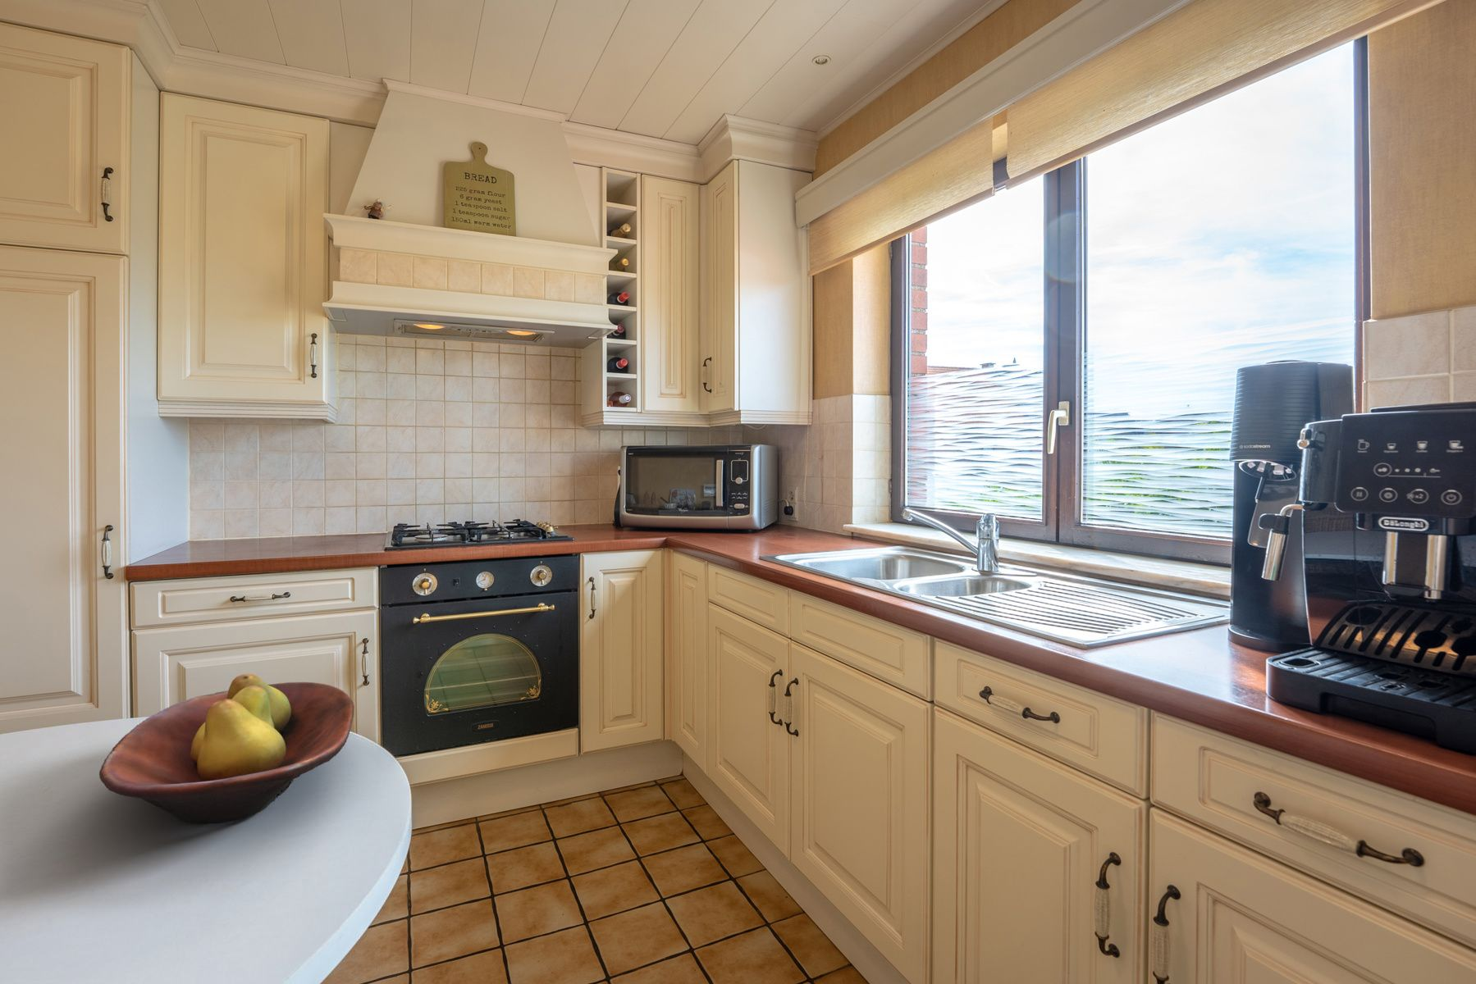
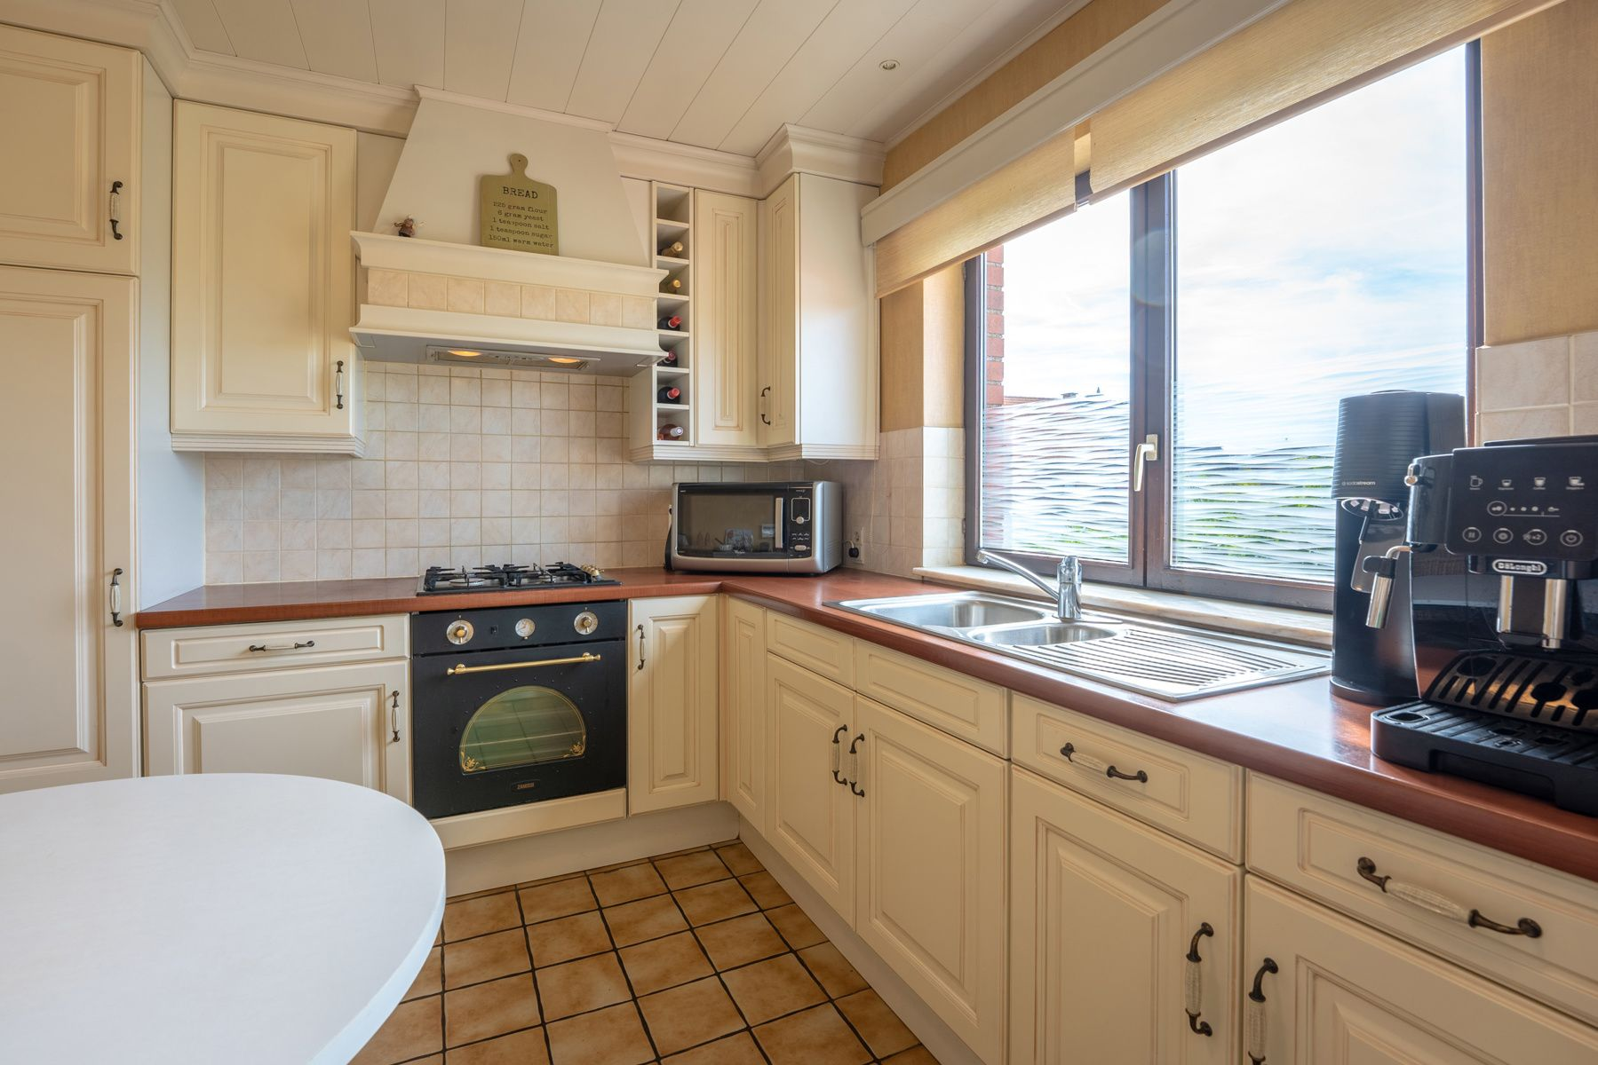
- fruit bowl (243, 730)
